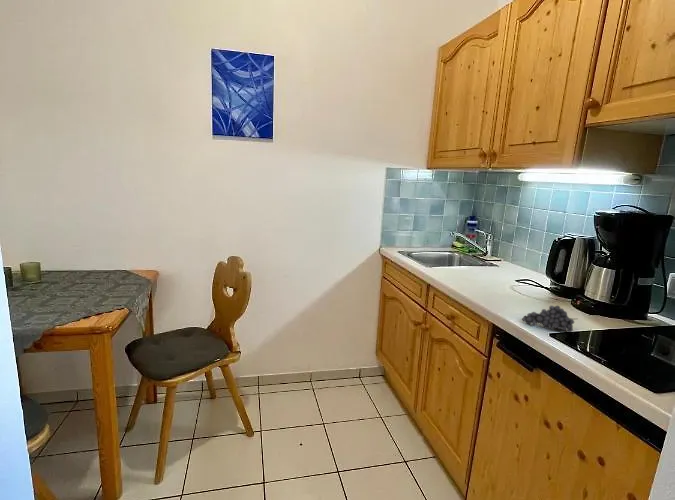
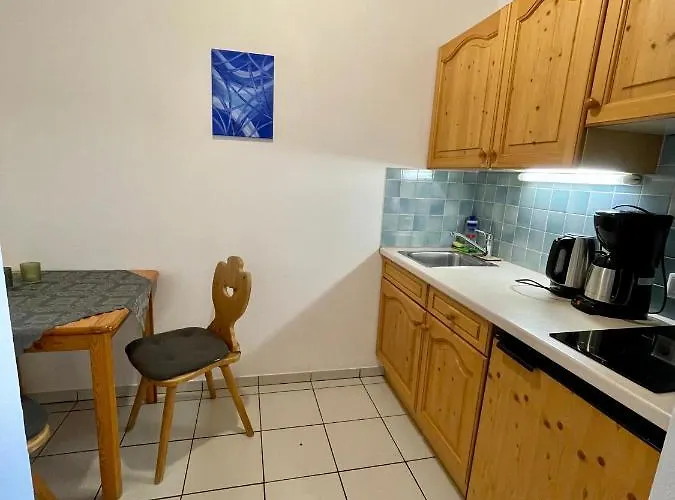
- fruit (550, 316)
